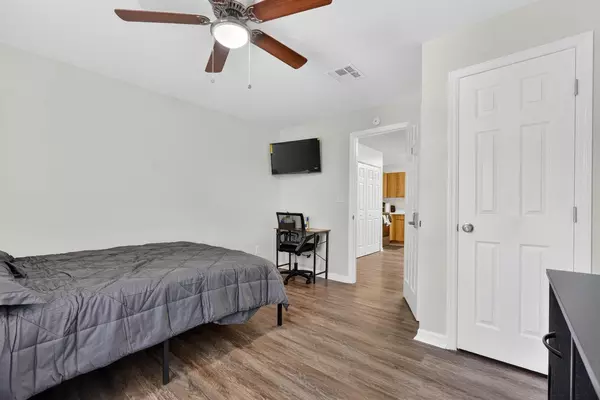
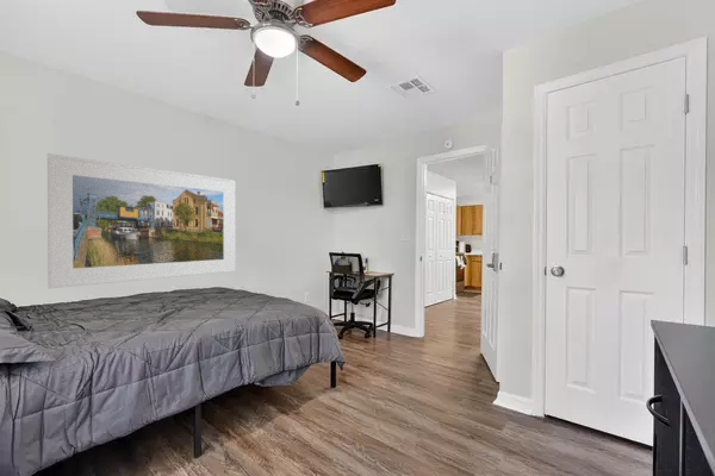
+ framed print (160, 224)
